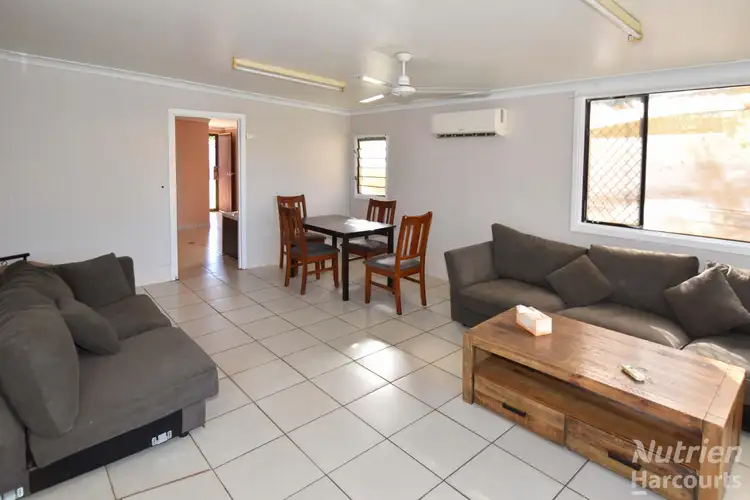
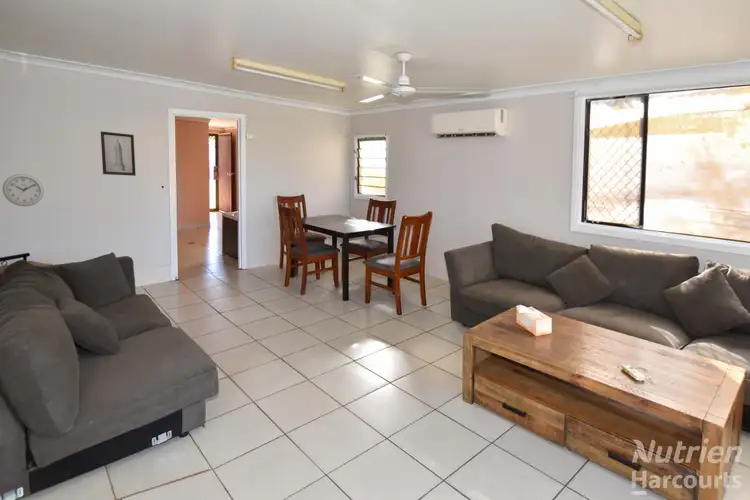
+ wall clock (23, 190)
+ wall art (118, 154)
